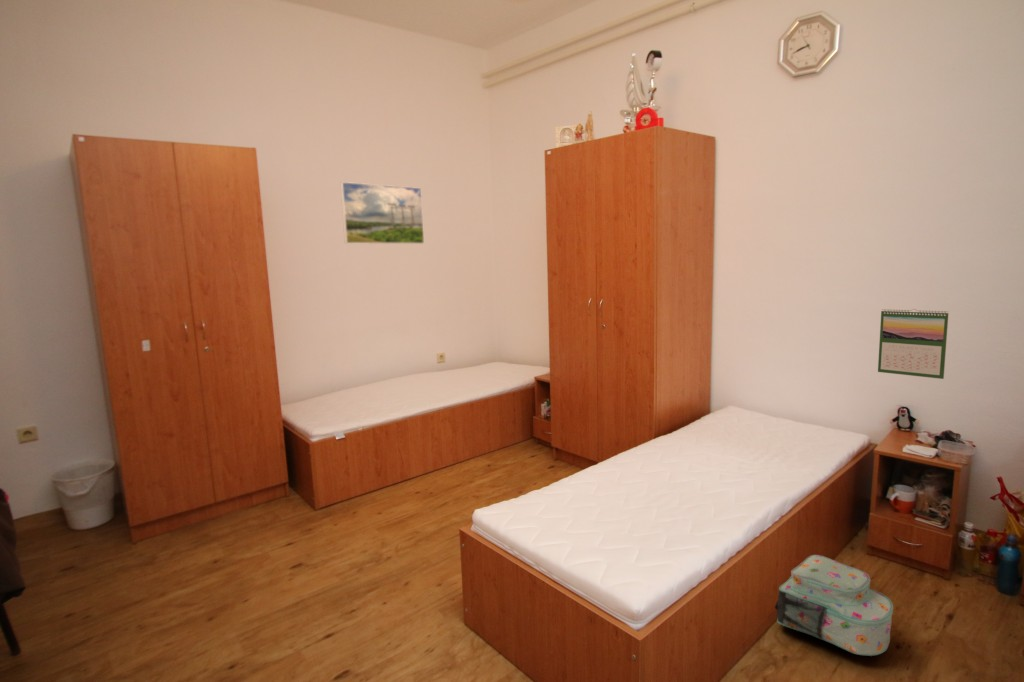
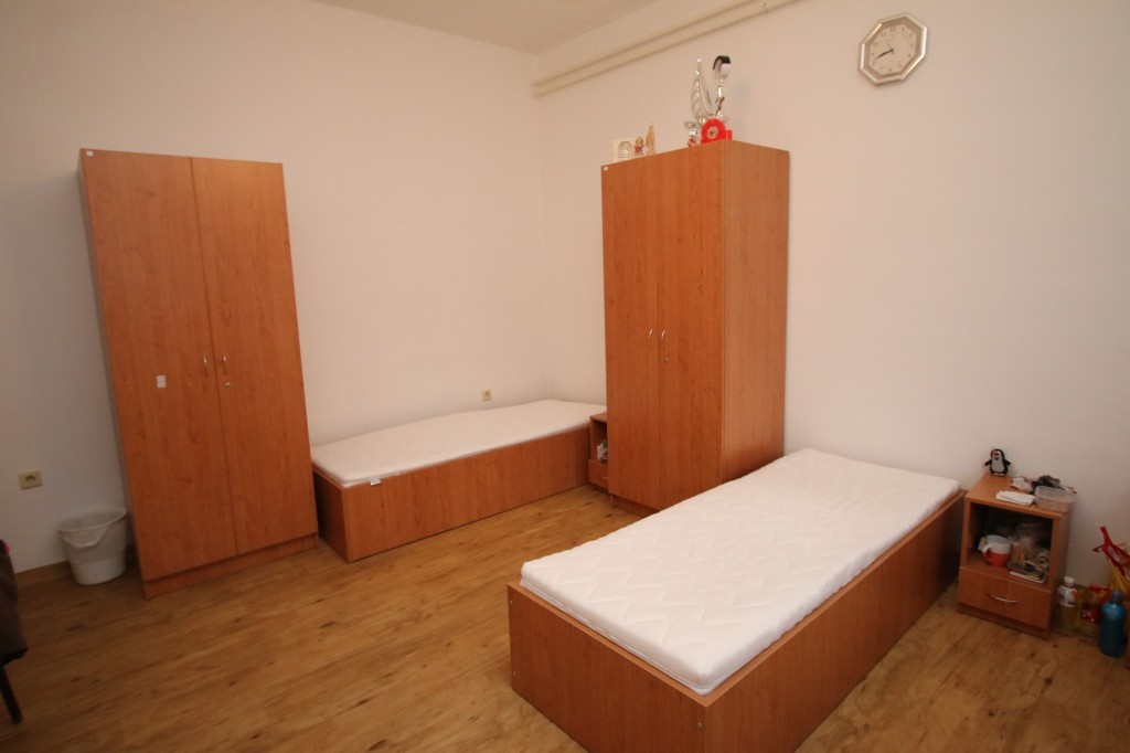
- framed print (384, 214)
- backpack (835, 601)
- calendar (911, 342)
